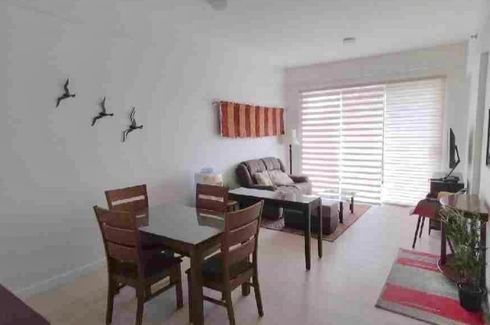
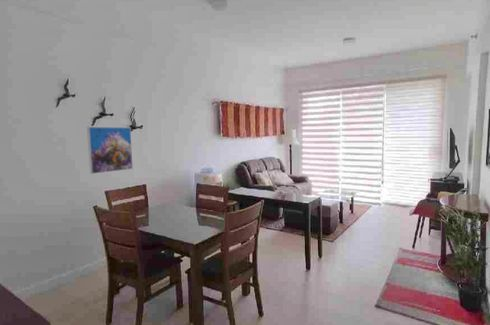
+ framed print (111, 149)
